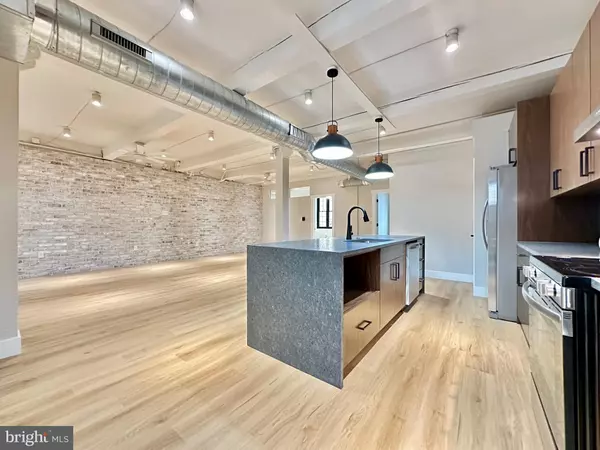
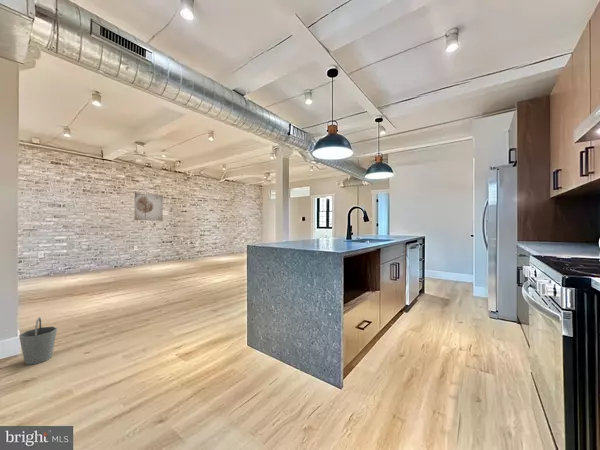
+ wall art (149, 207)
+ bucket (38, 339)
